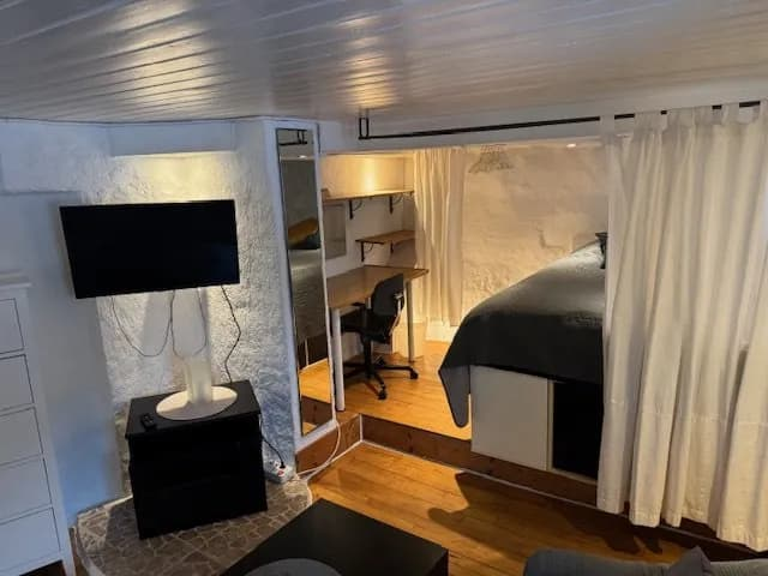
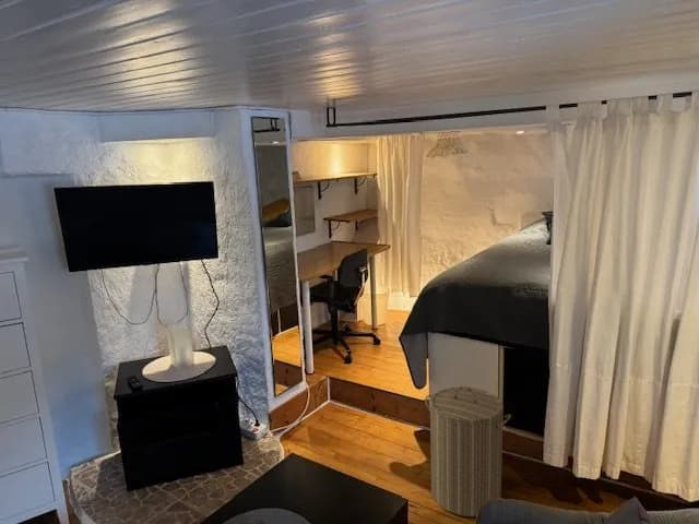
+ laundry hamper (465, 441)
